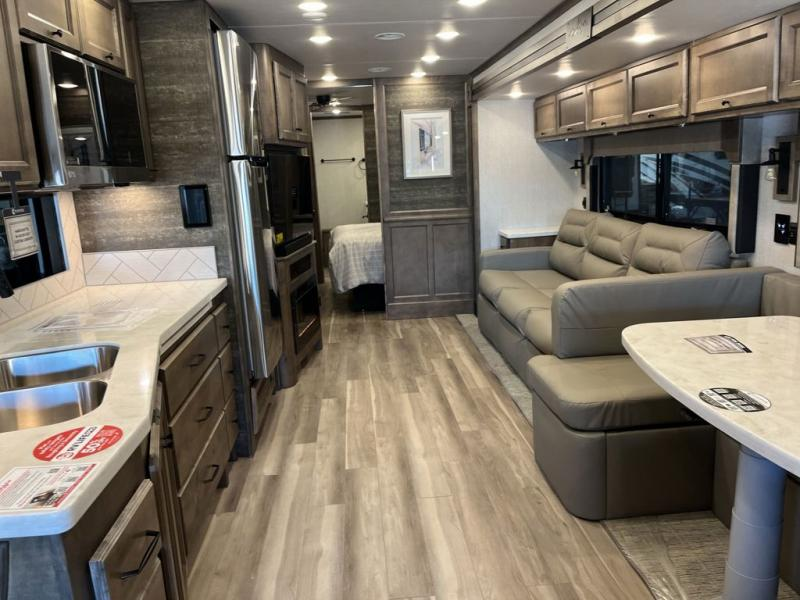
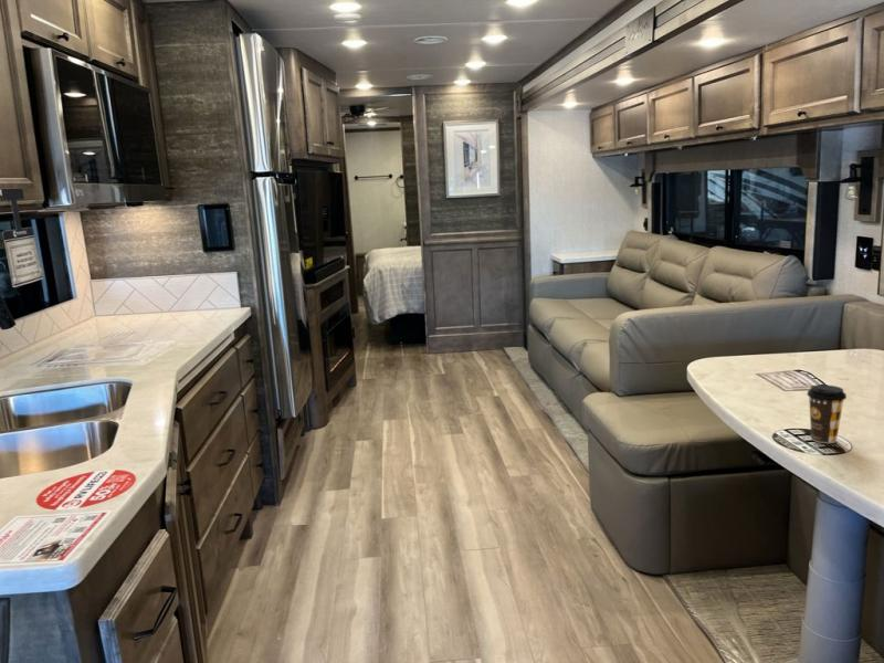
+ coffee cup (824, 413)
